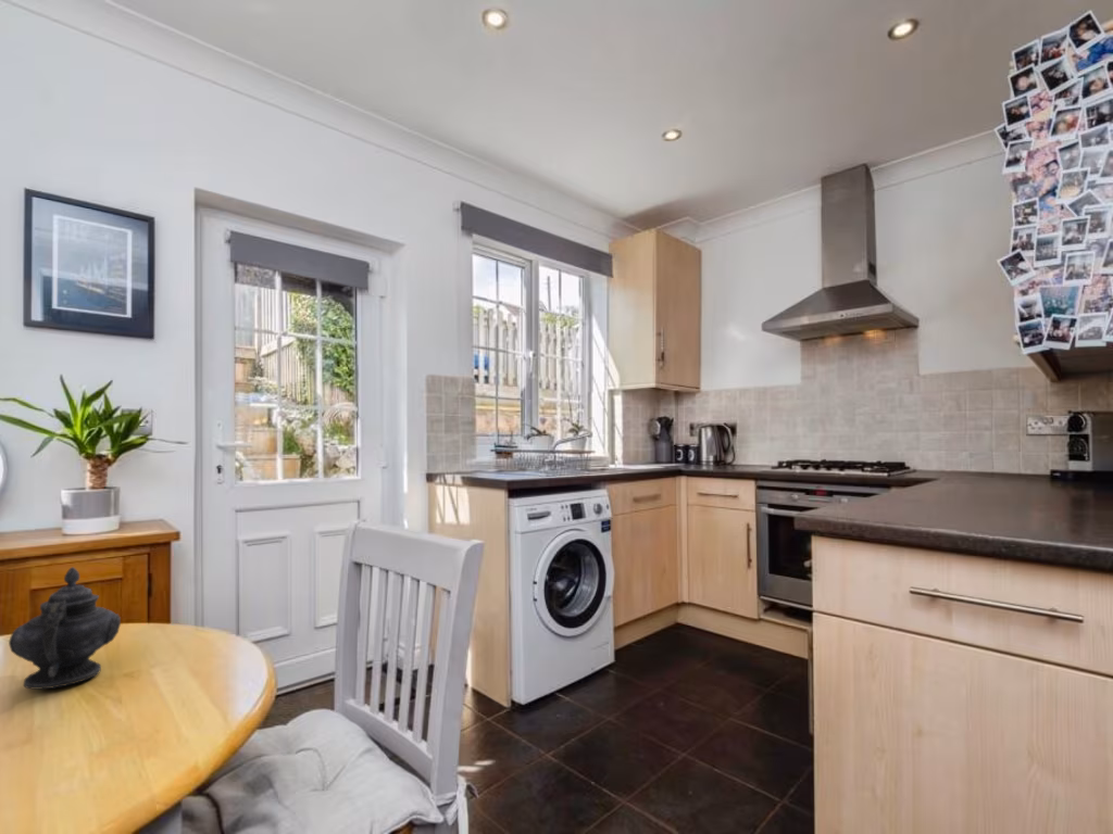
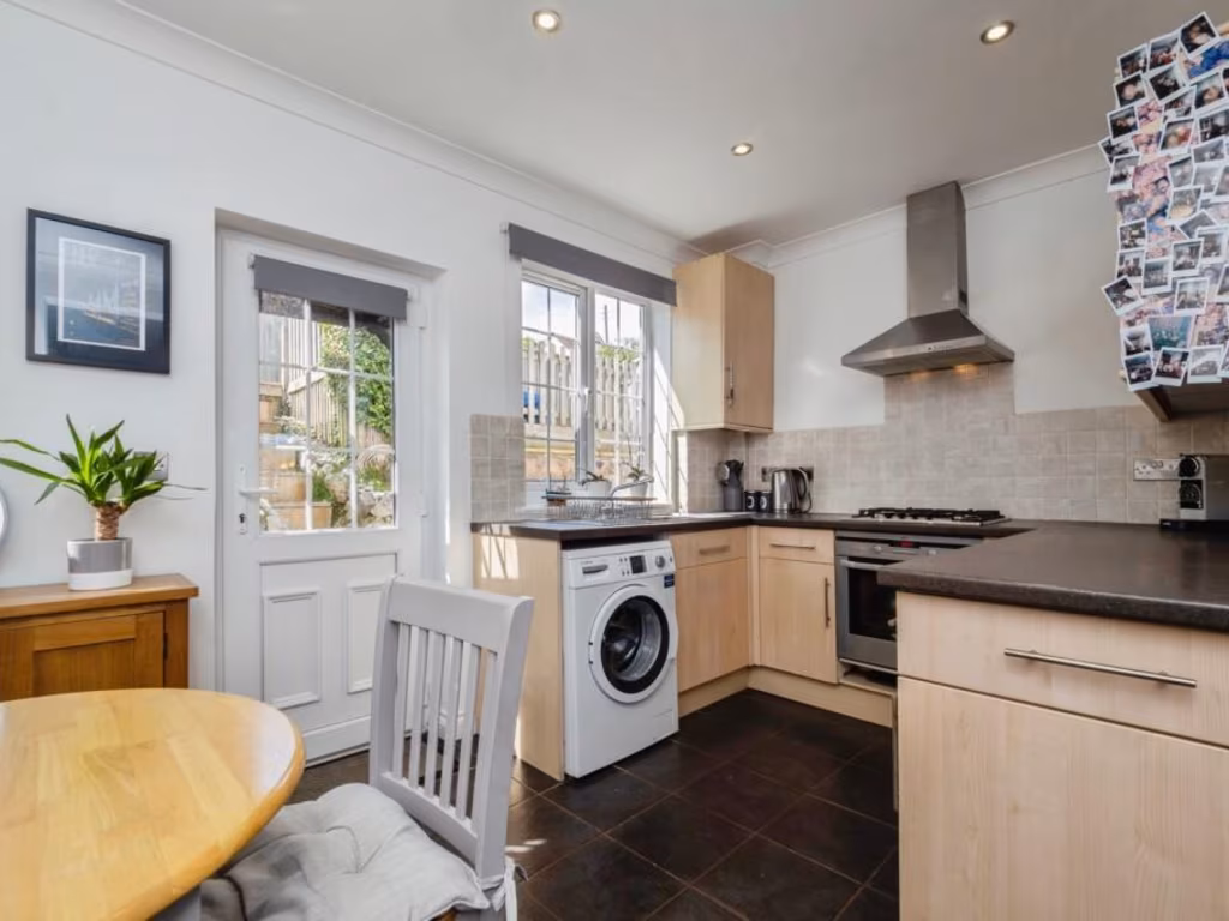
- teapot (67, 621)
